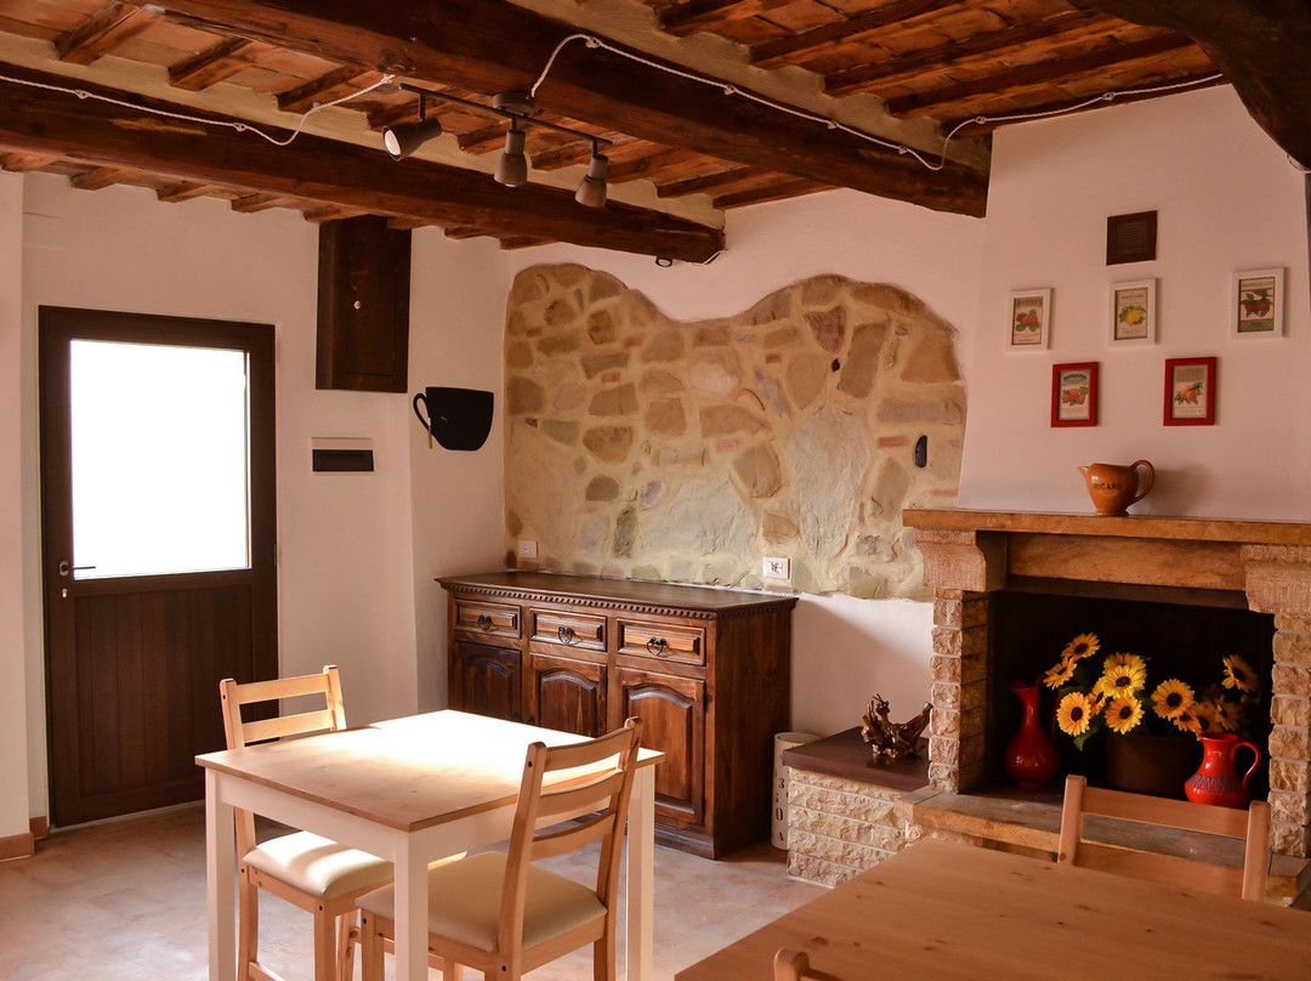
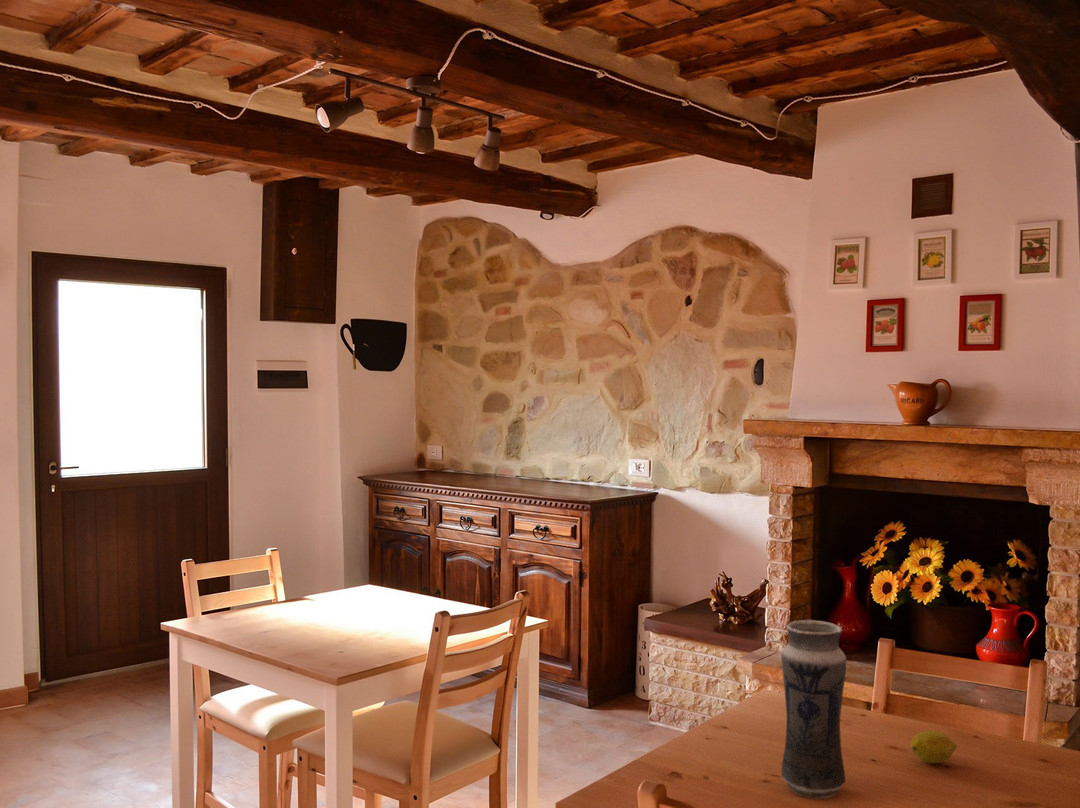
+ fruit (933, 746)
+ vase (813, 706)
